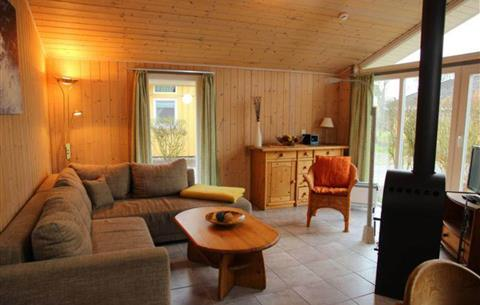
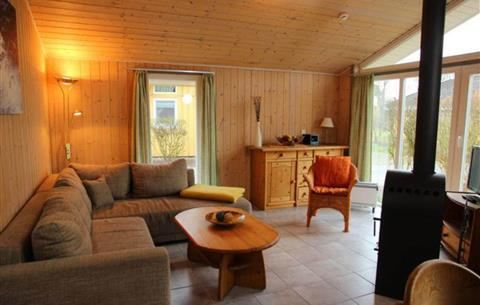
- floor lamp (369, 166)
